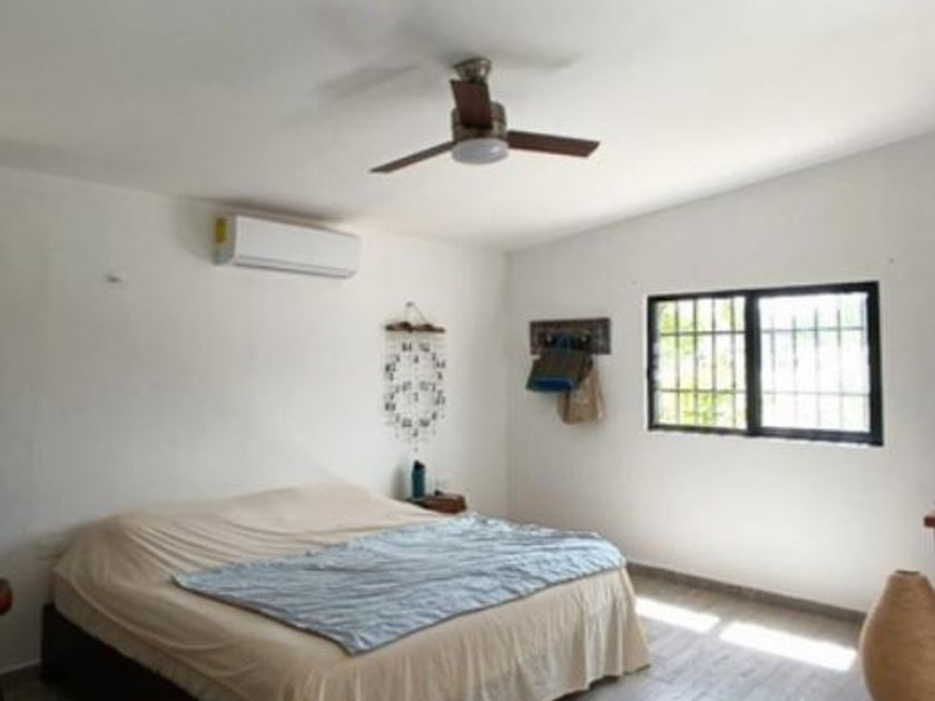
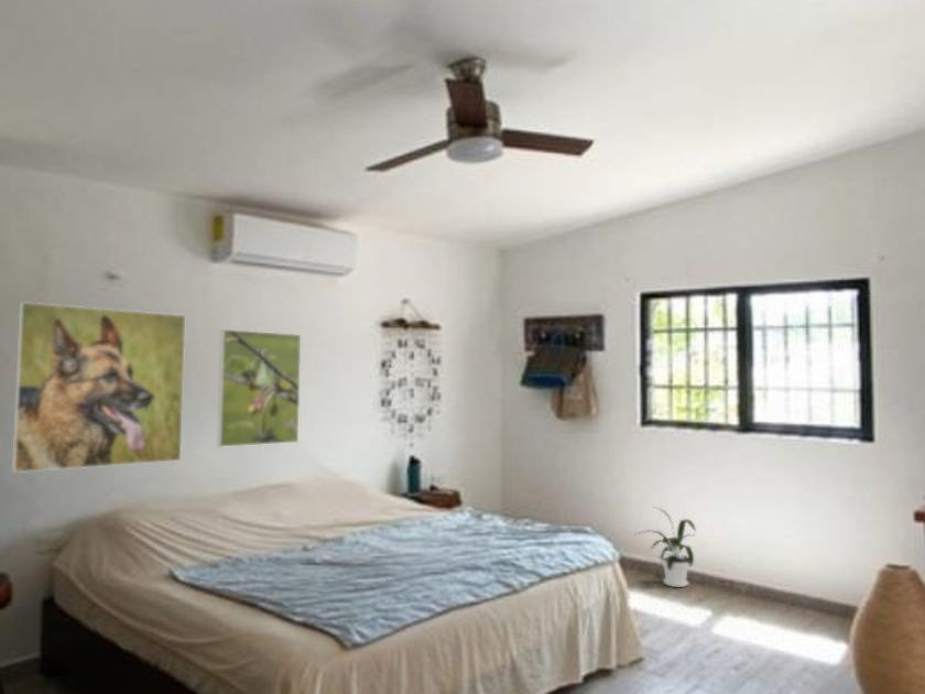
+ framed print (261, 388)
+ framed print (106, 387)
+ house plant (673, 546)
